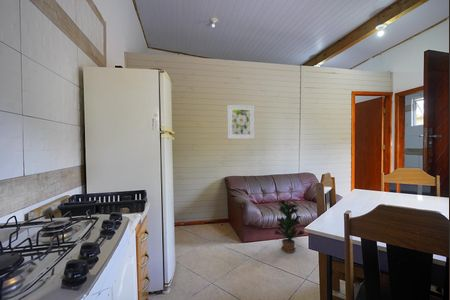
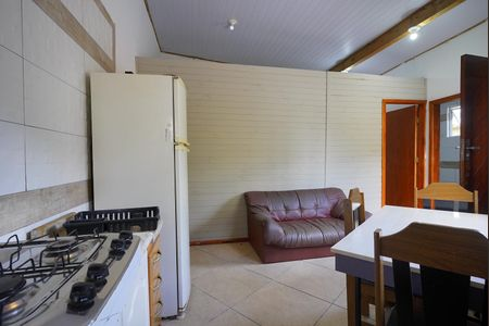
- potted plant (286, 224)
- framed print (241, 122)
